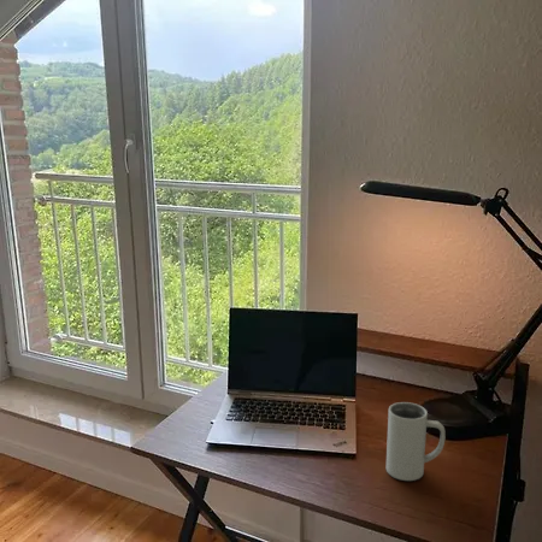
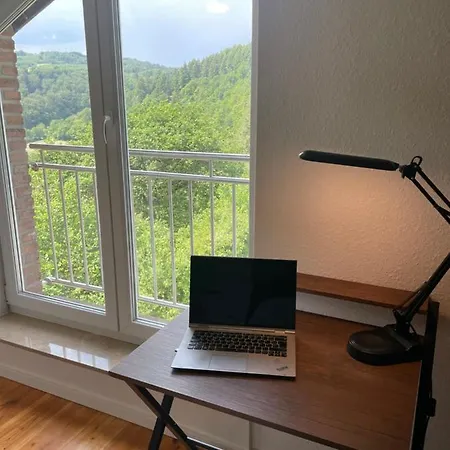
- mug (414, 441)
